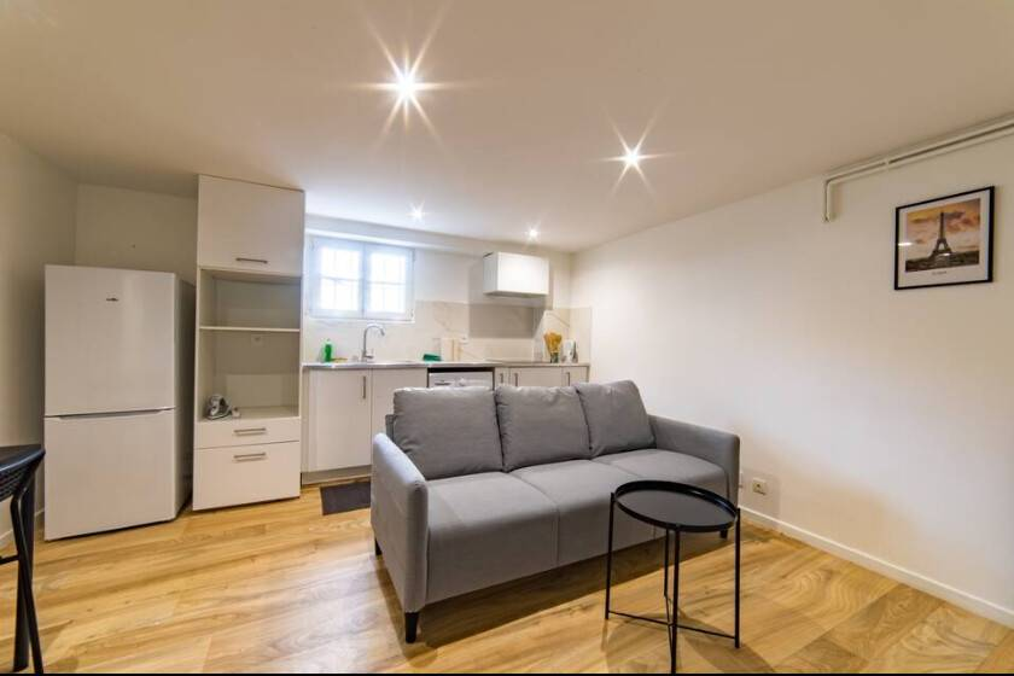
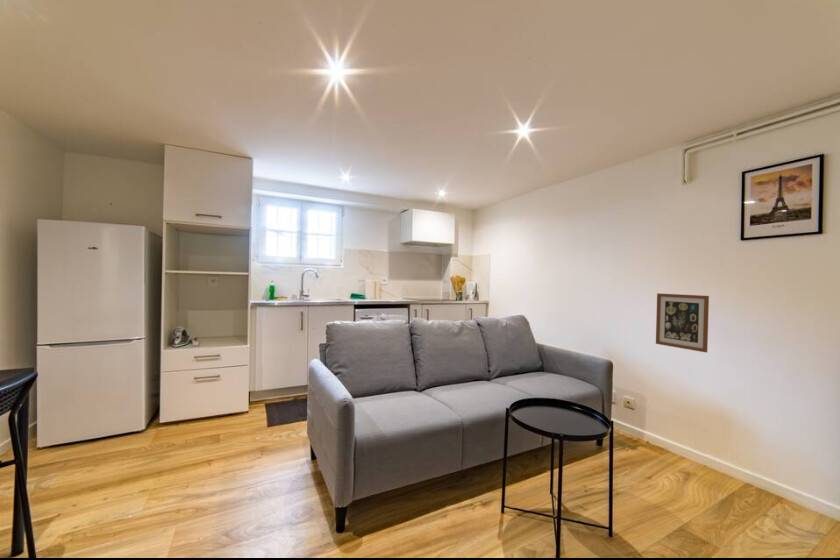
+ wall art (680, 321)
